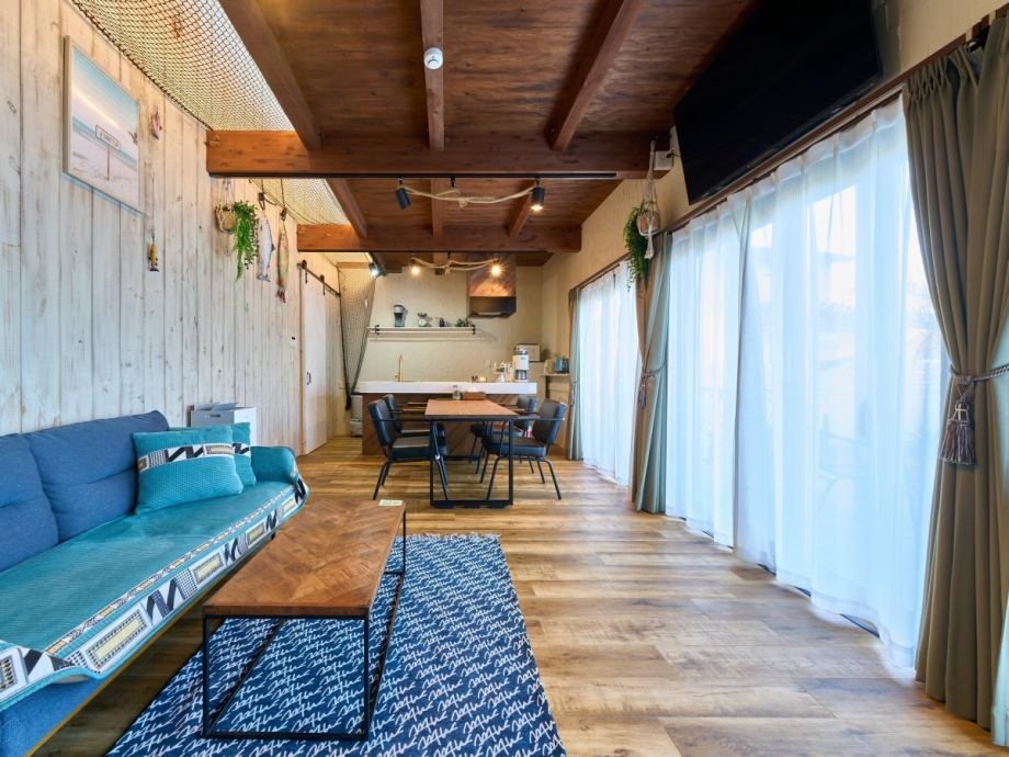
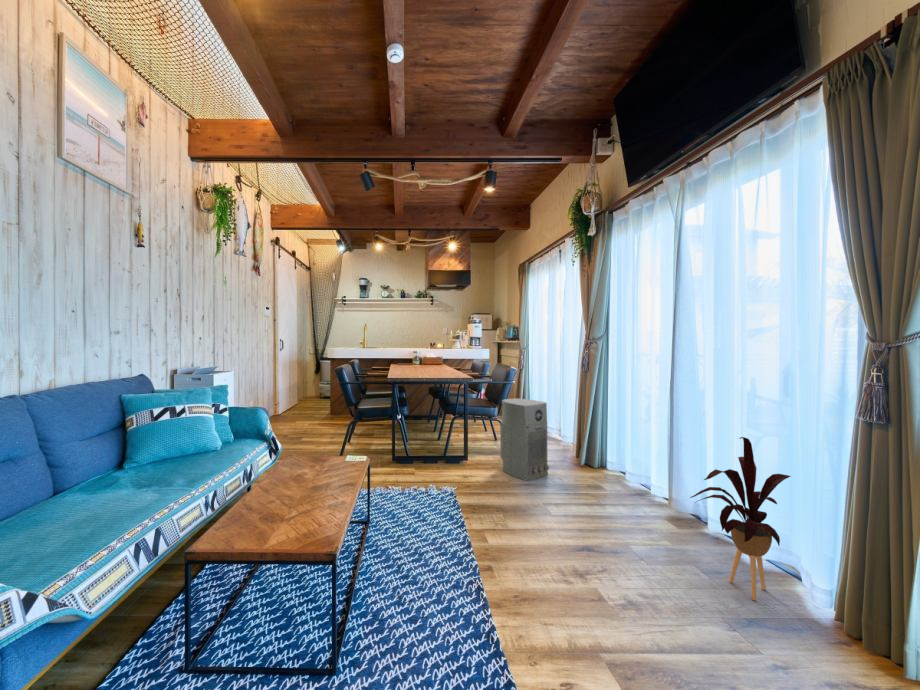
+ air purifier (523, 436)
+ house plant (739, 509)
